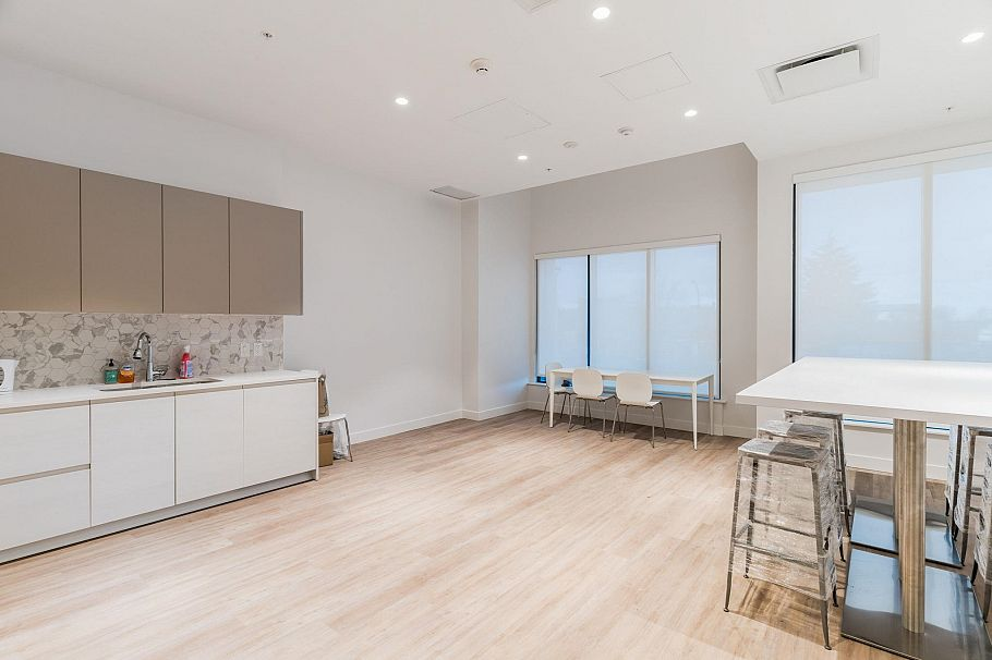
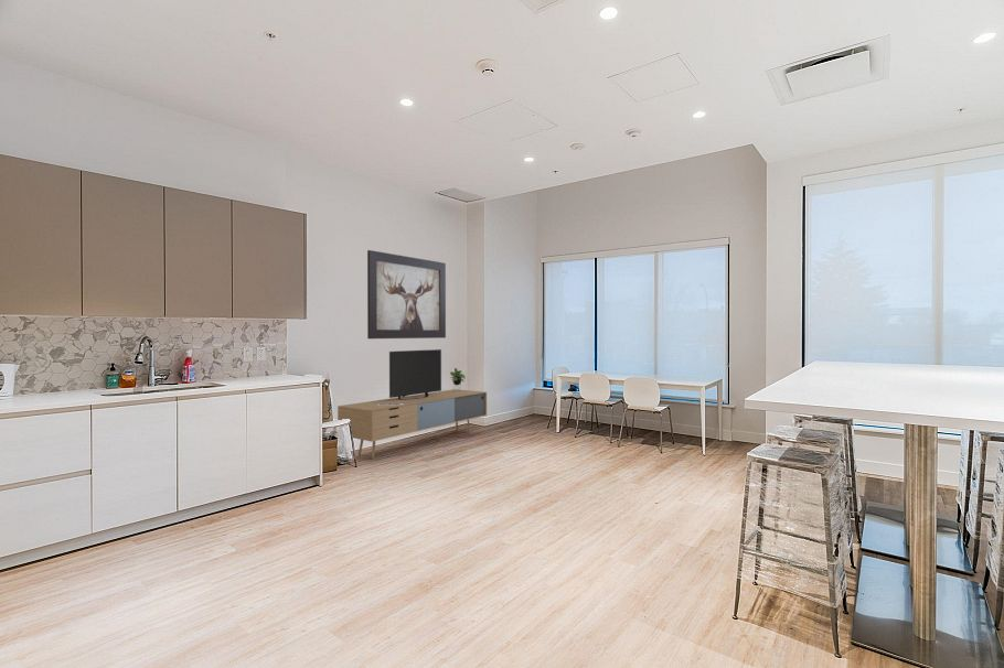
+ wall art (409, 298)
+ media console (418, 397)
